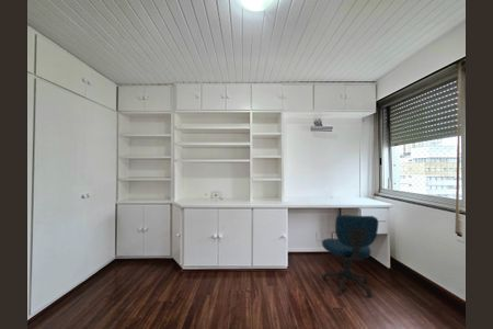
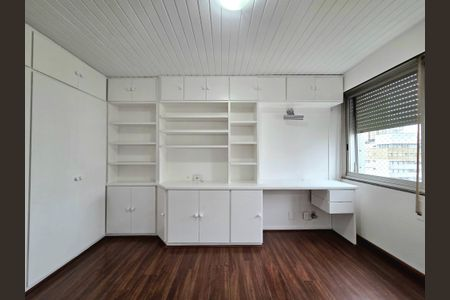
- office chair (347, 248)
